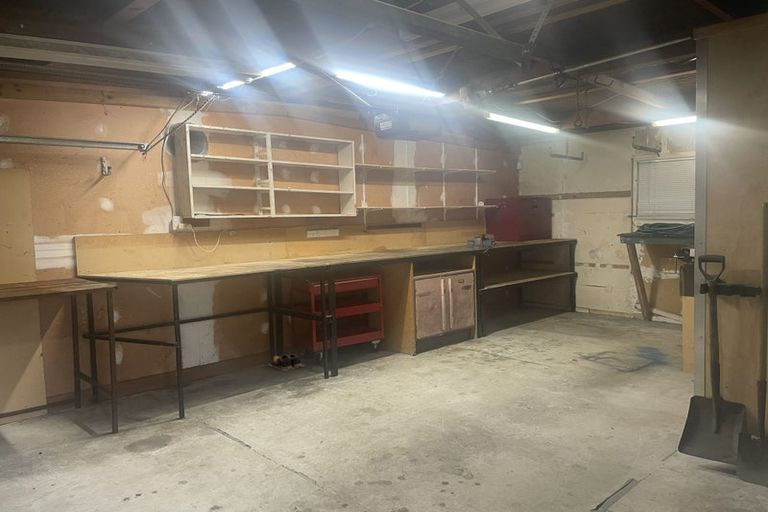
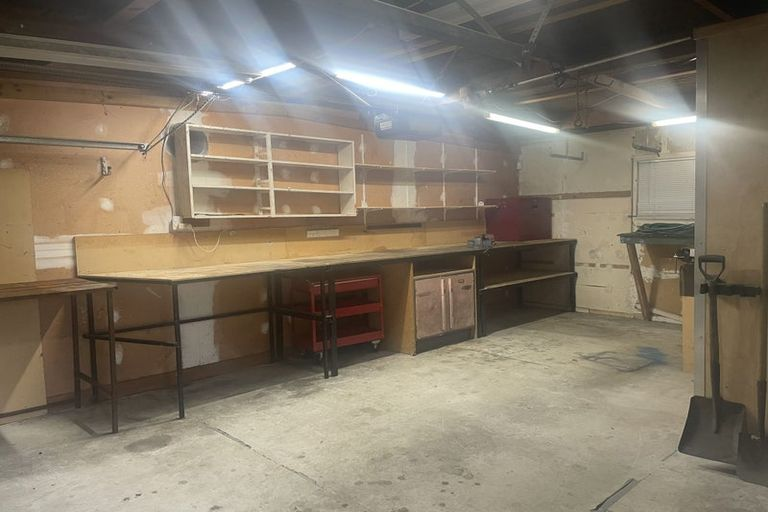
- shoes (286, 359)
